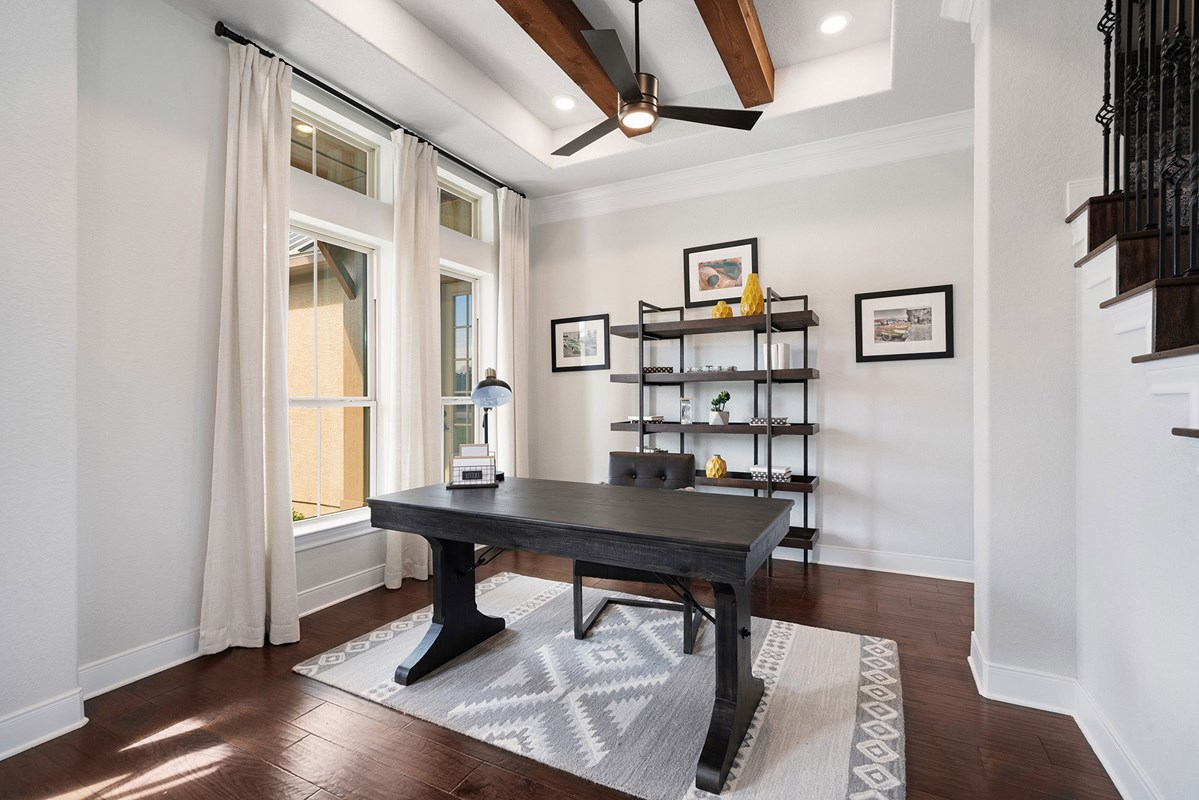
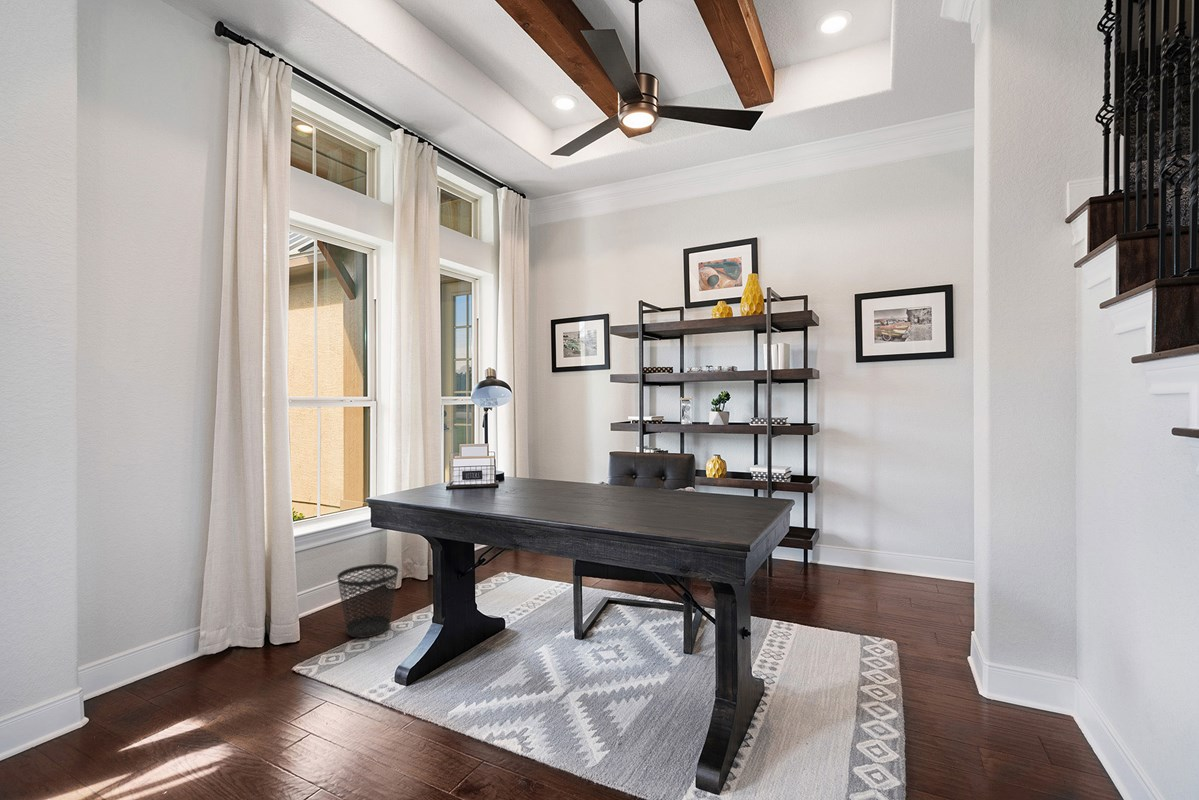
+ wastebasket (368, 601)
